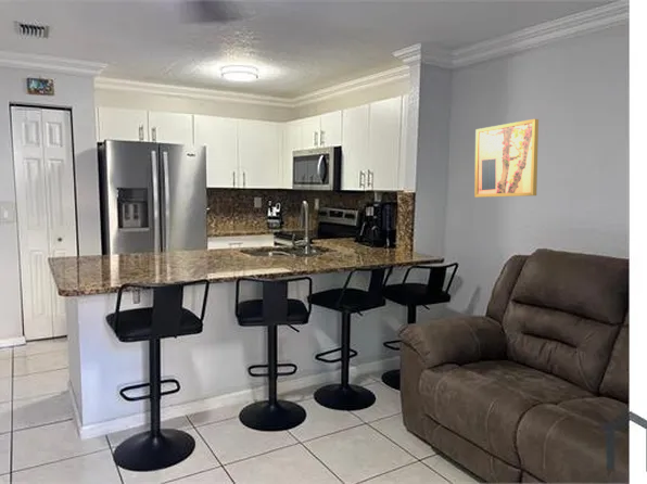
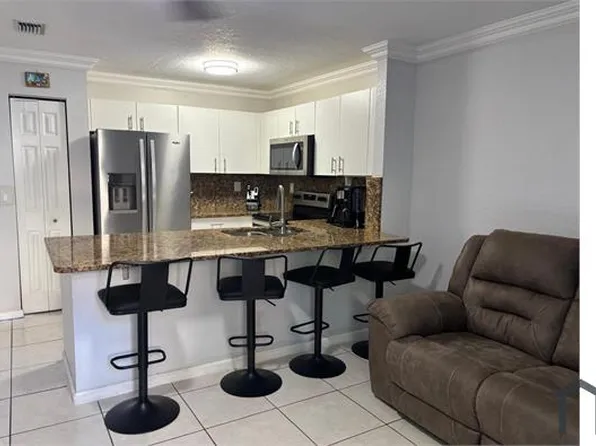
- wall art (504, 161)
